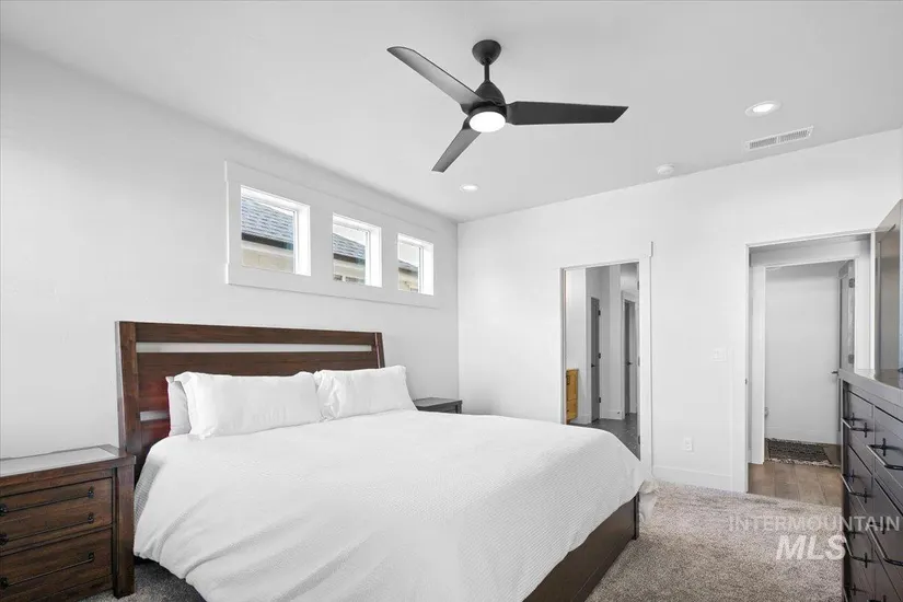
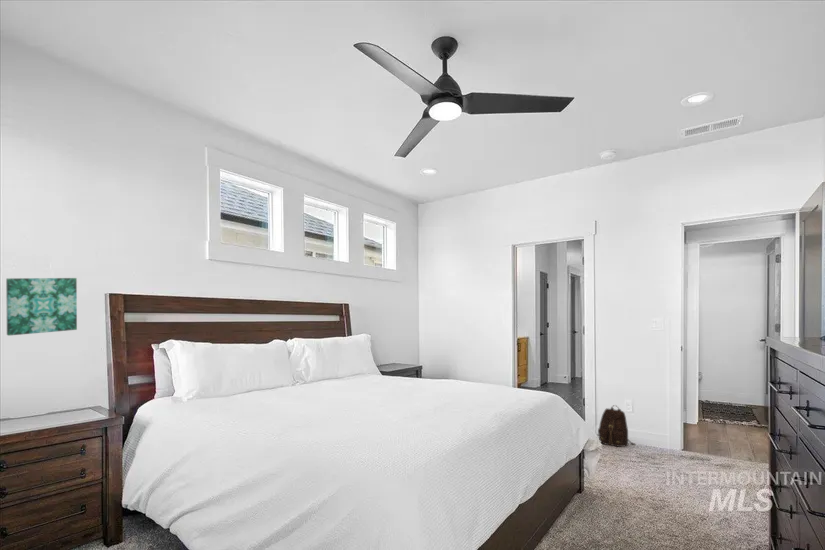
+ backpack (613, 424)
+ wall art (43, 305)
